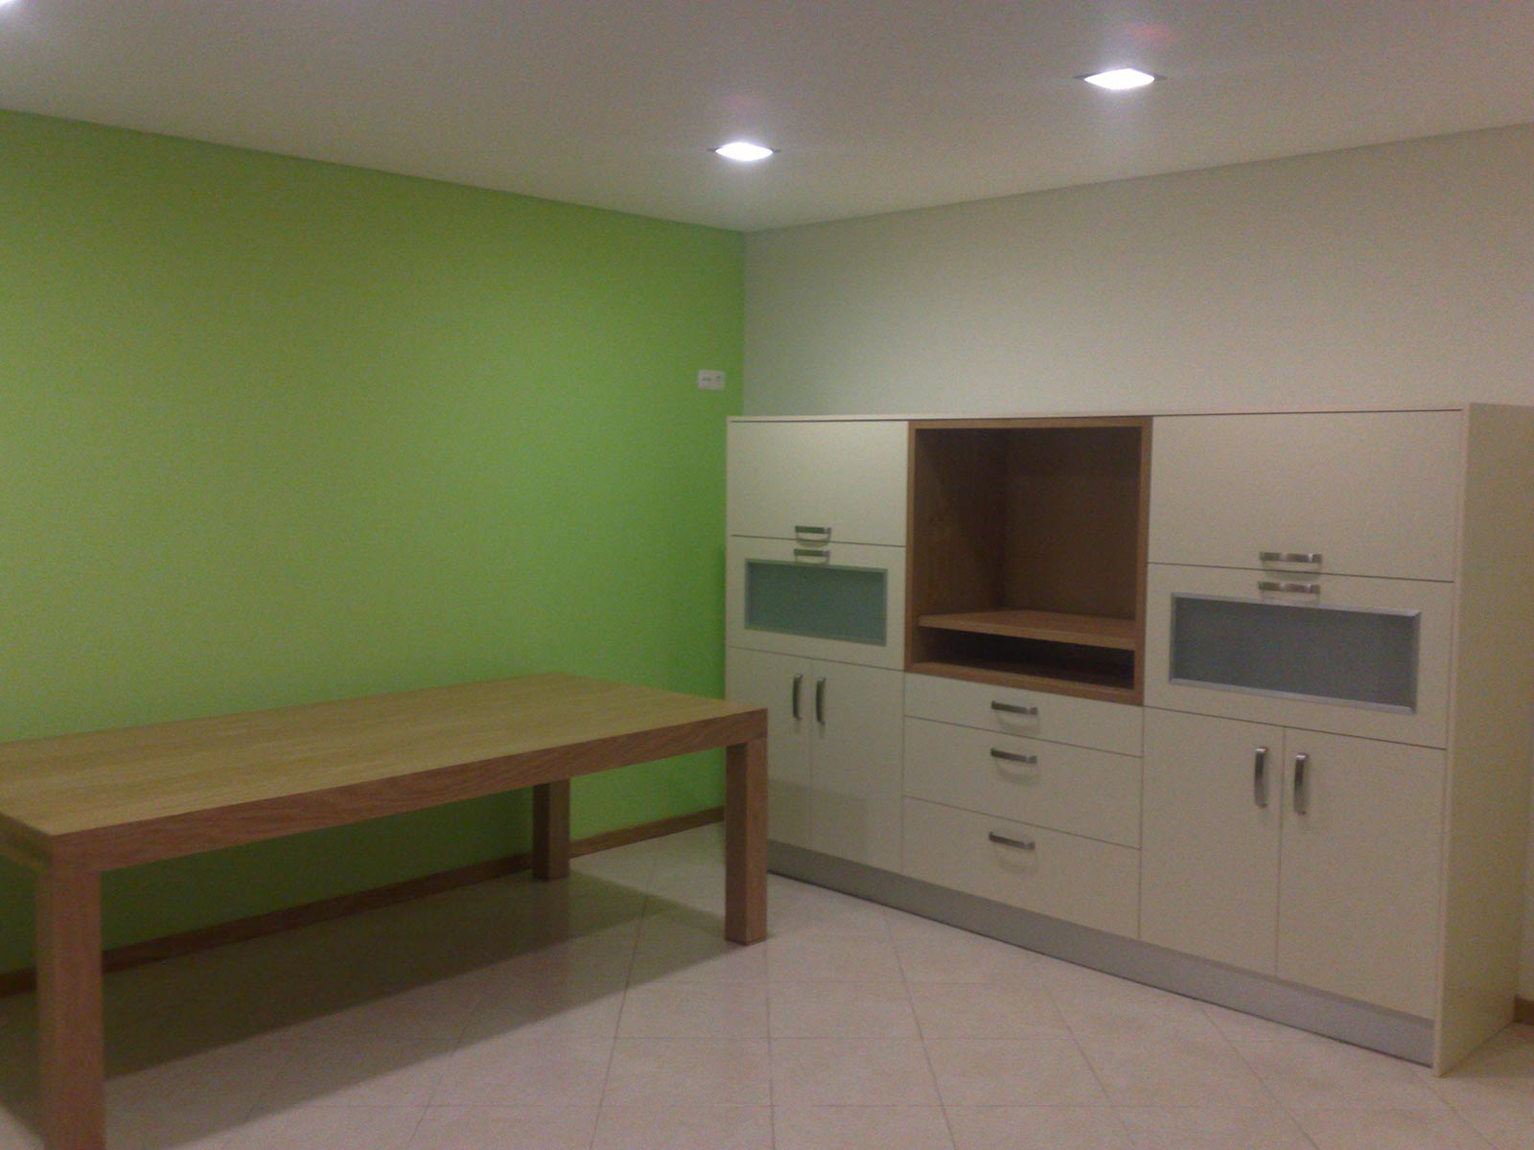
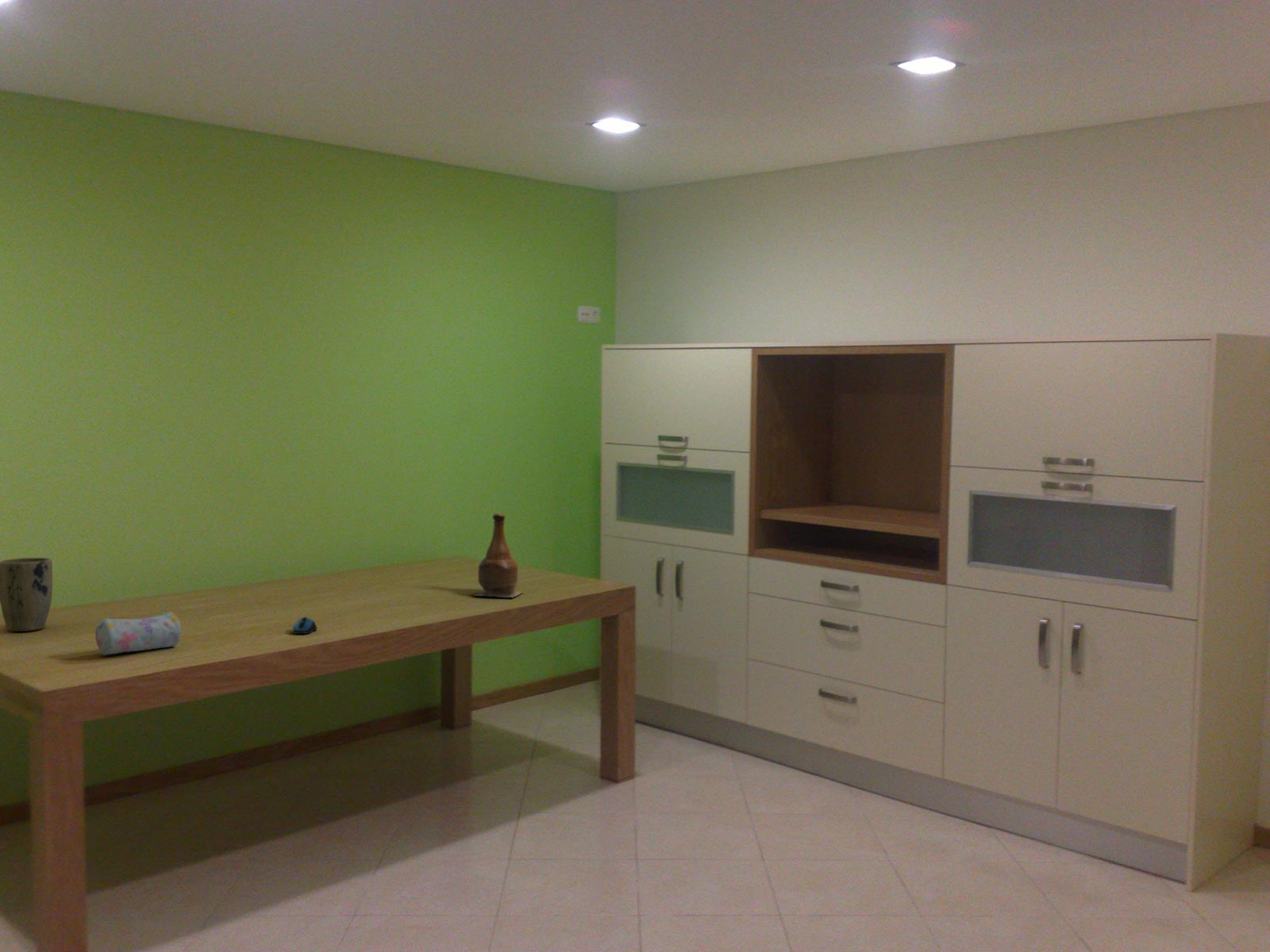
+ bottle (499, 554)
+ pencil case (139, 633)
+ computer mouse (305, 624)
+ plant pot (26, 594)
